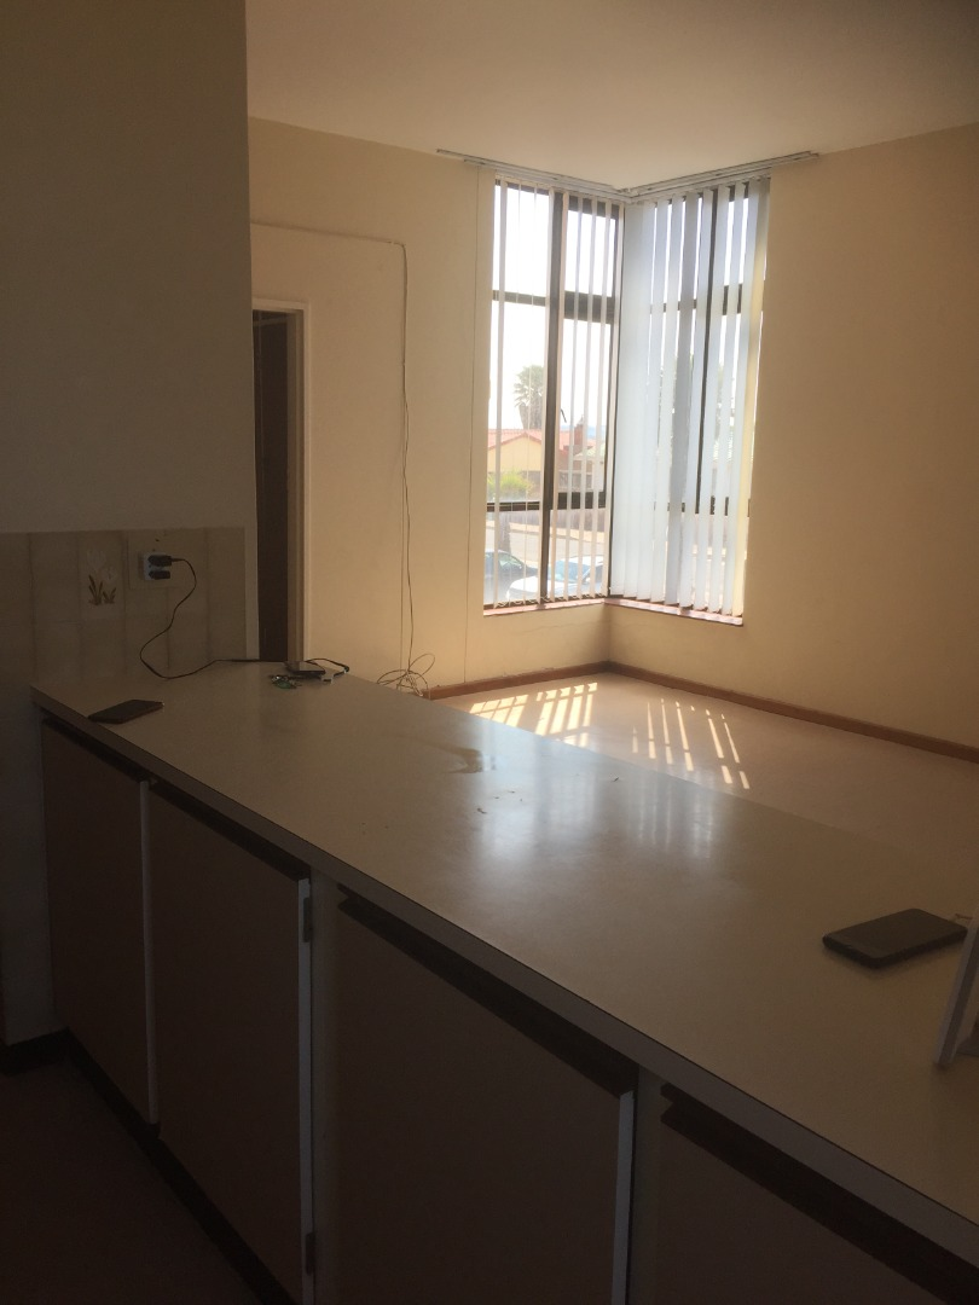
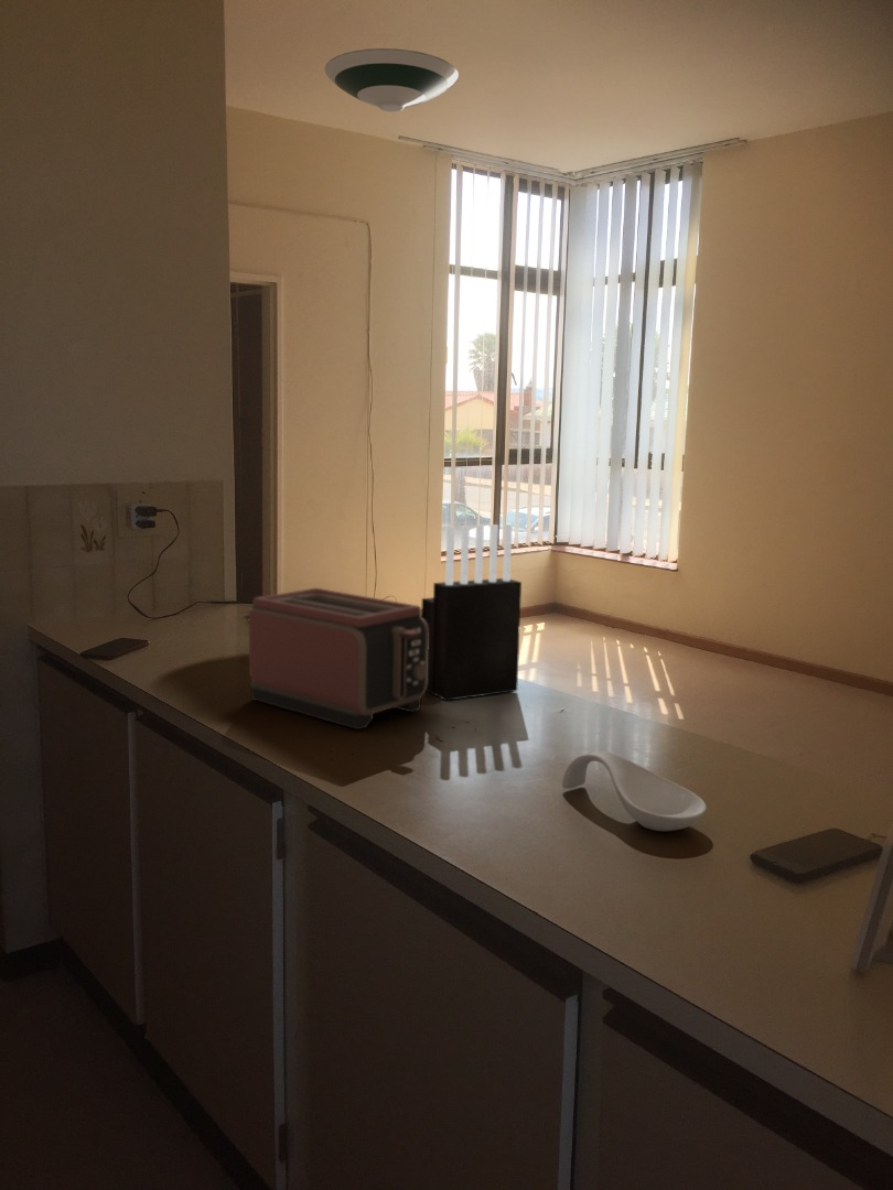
+ knife block (467, 607)
+ toaster (343, 656)
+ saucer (391, 90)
+ spoon rest (630, 787)
